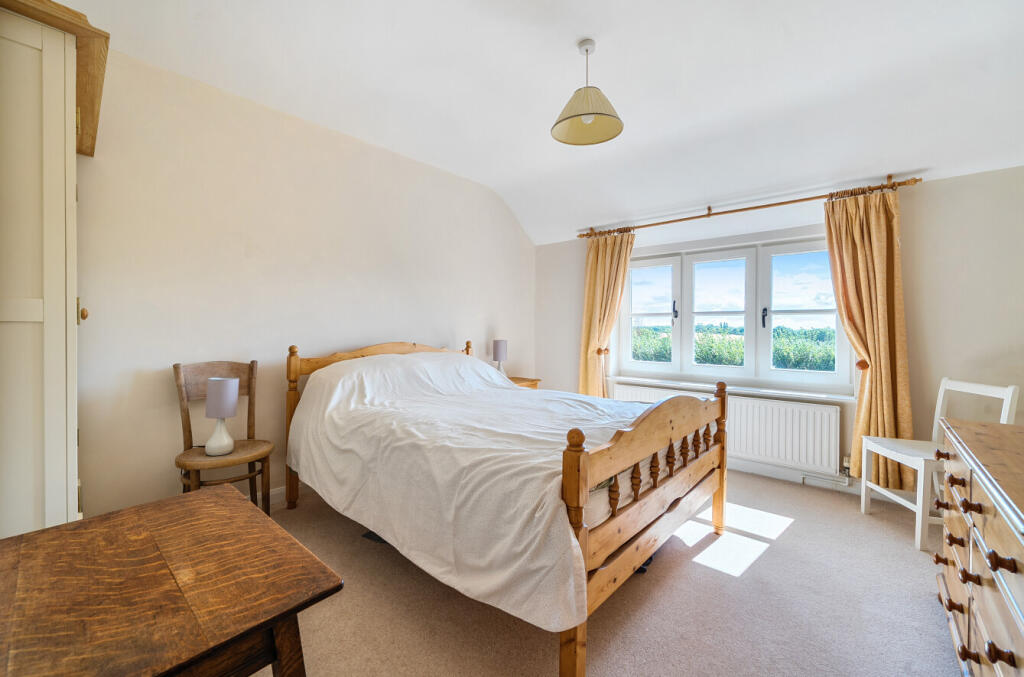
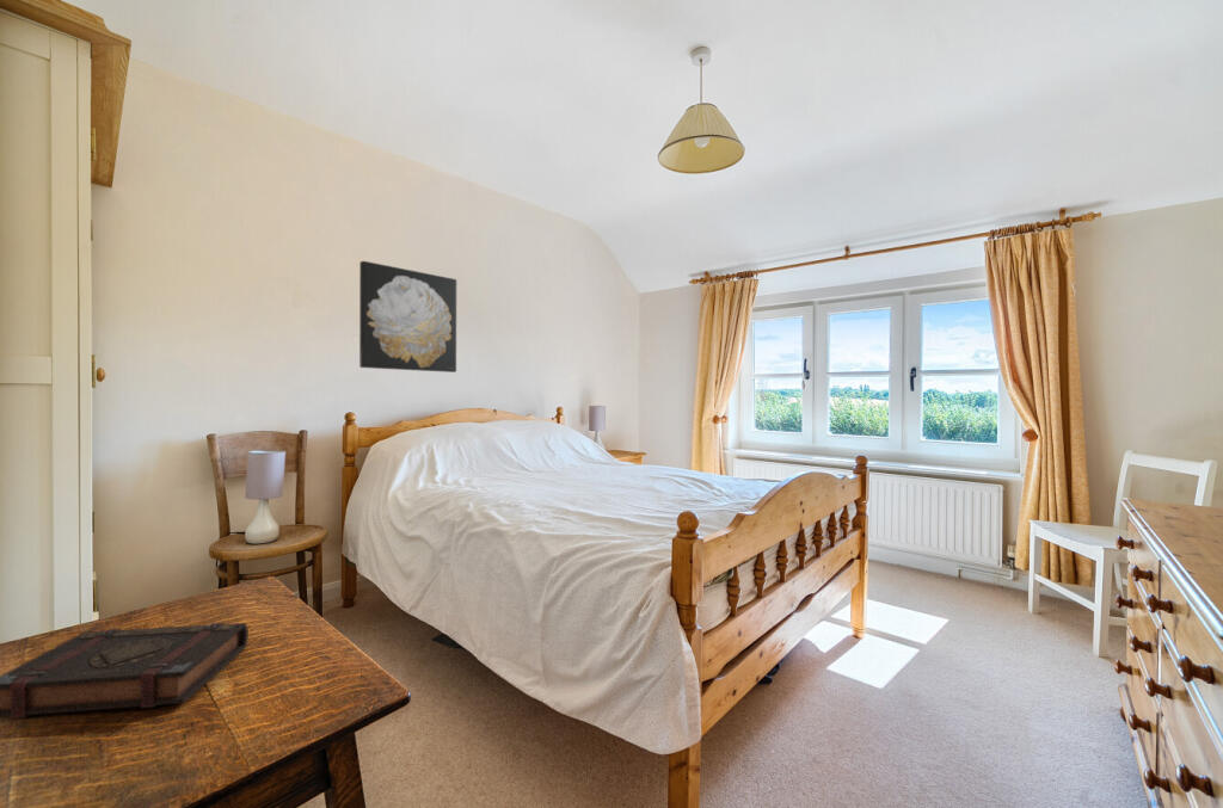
+ wall art (411, 320)
+ book (131, 662)
